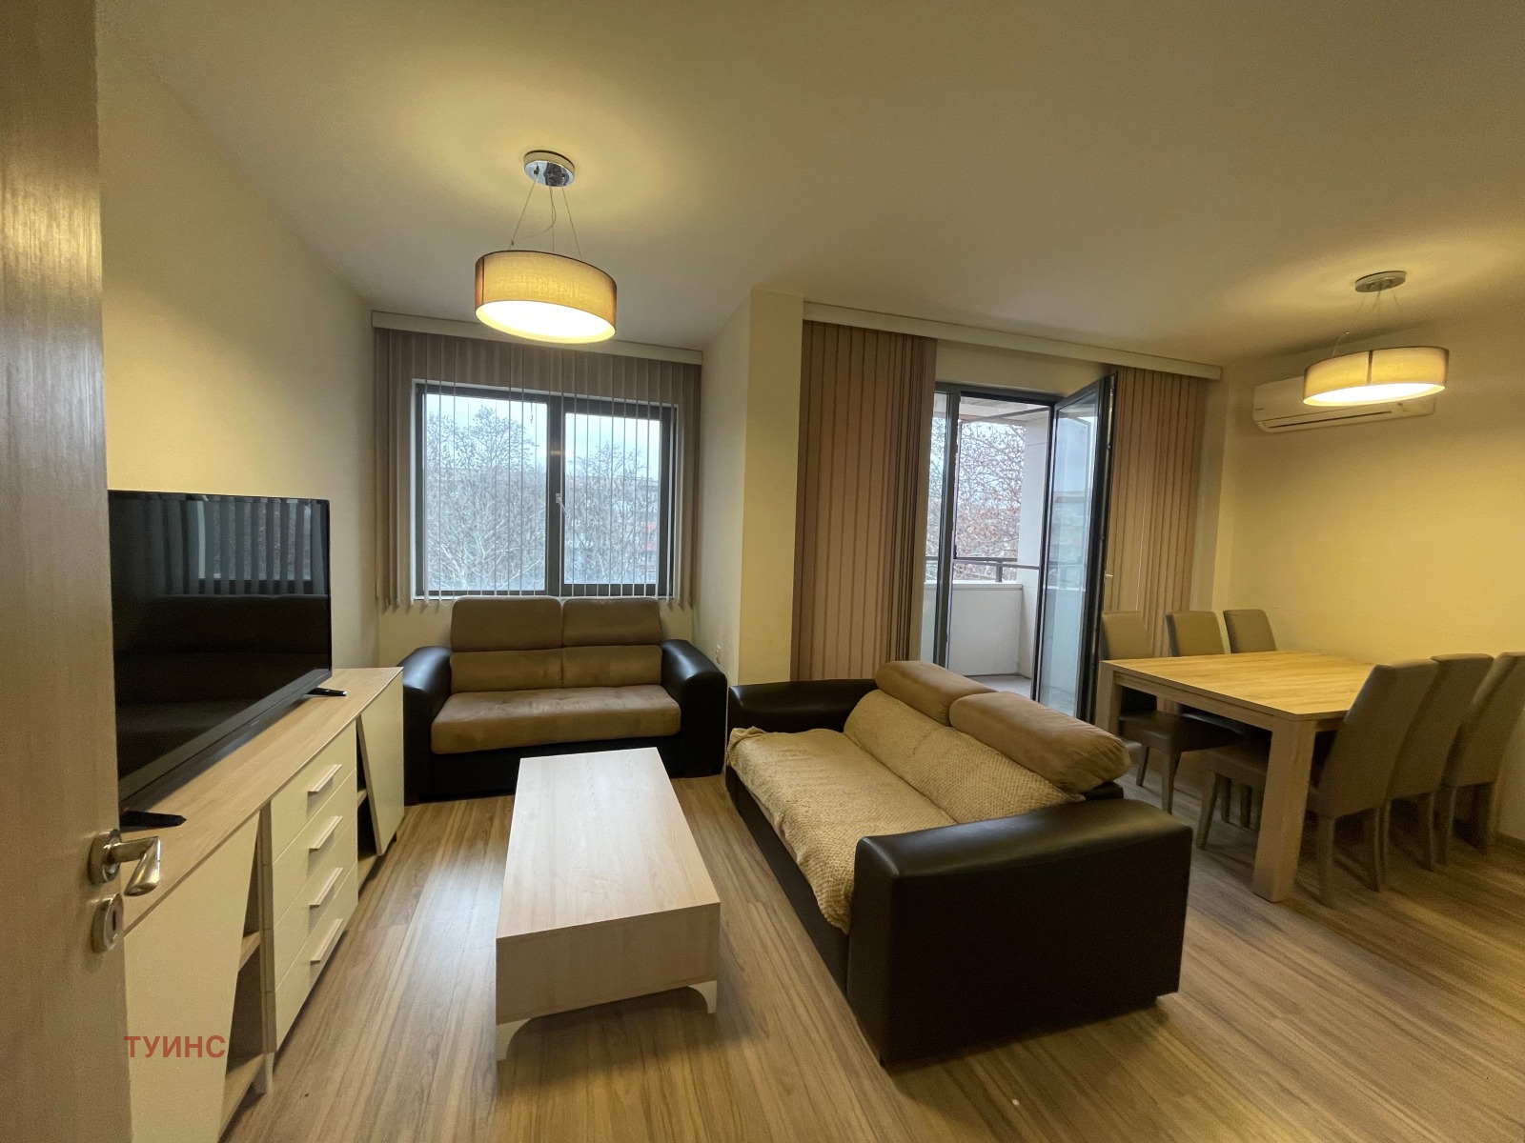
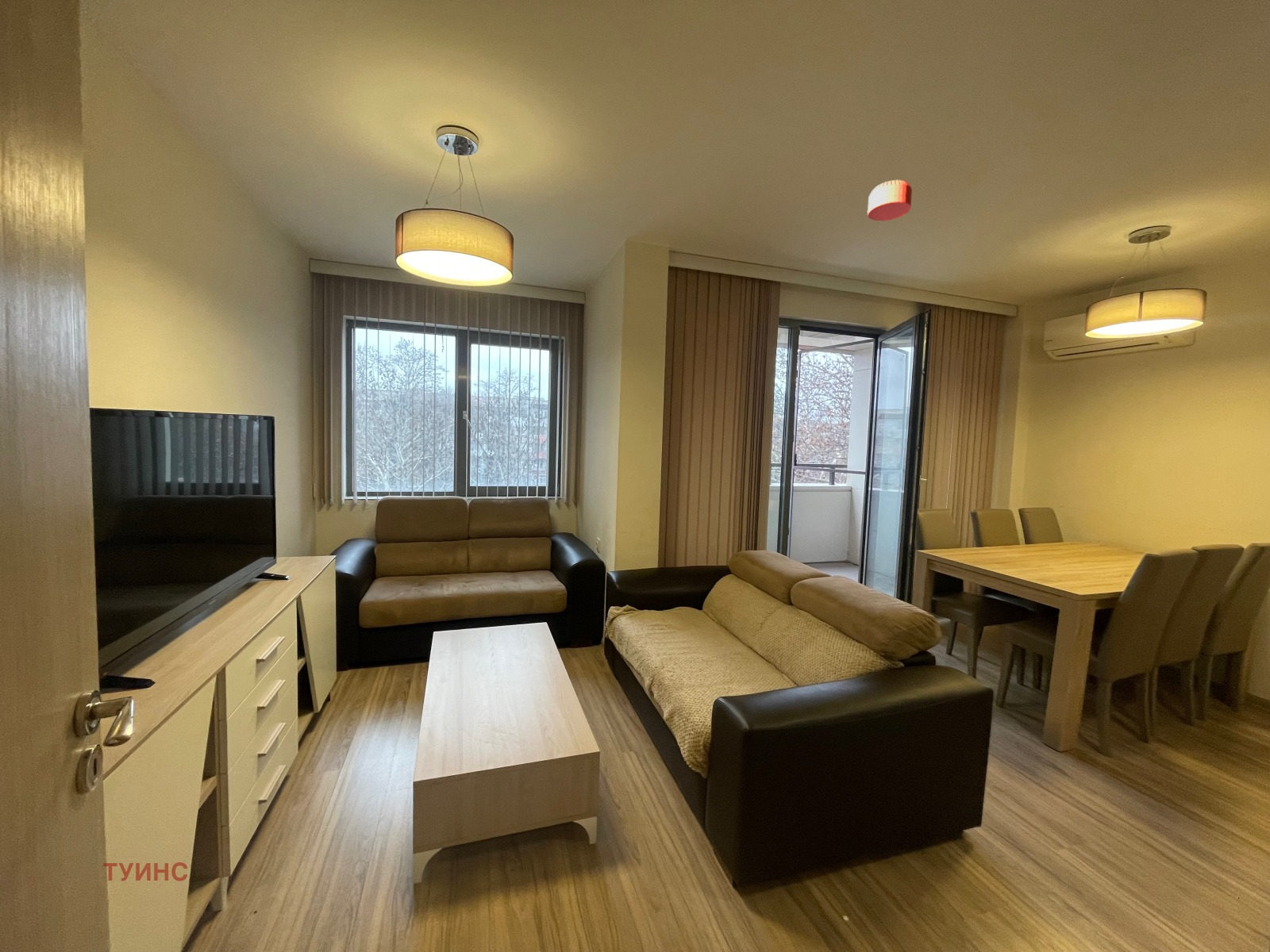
+ smoke detector (889, 200)
